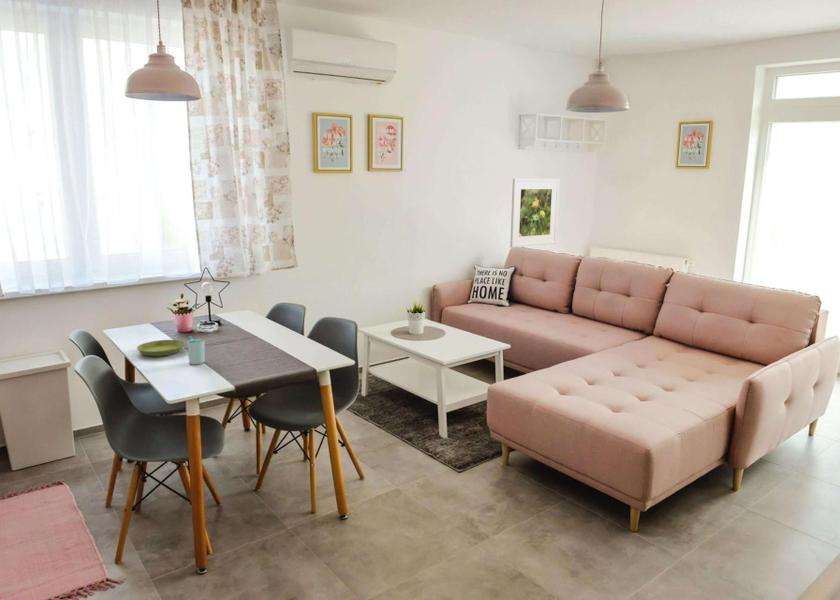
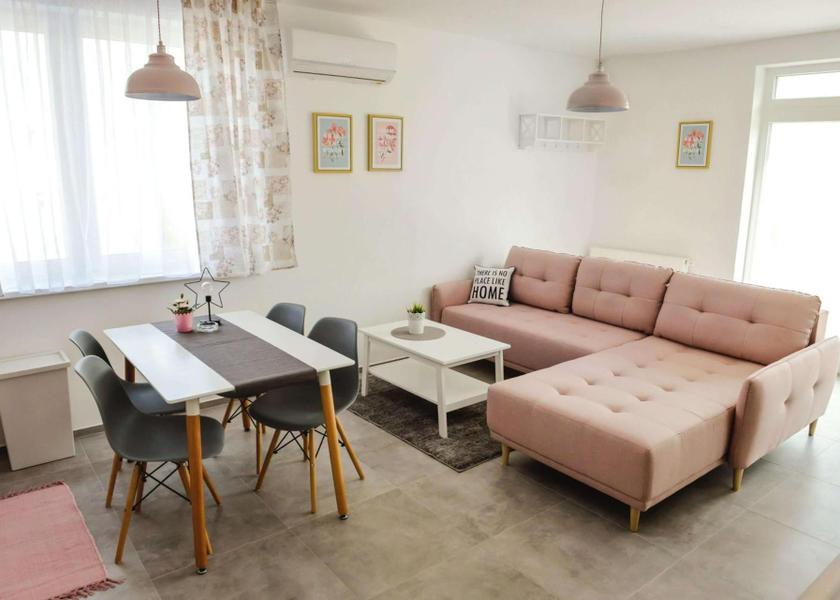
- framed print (535, 212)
- saucer (161, 348)
- cup (196, 349)
